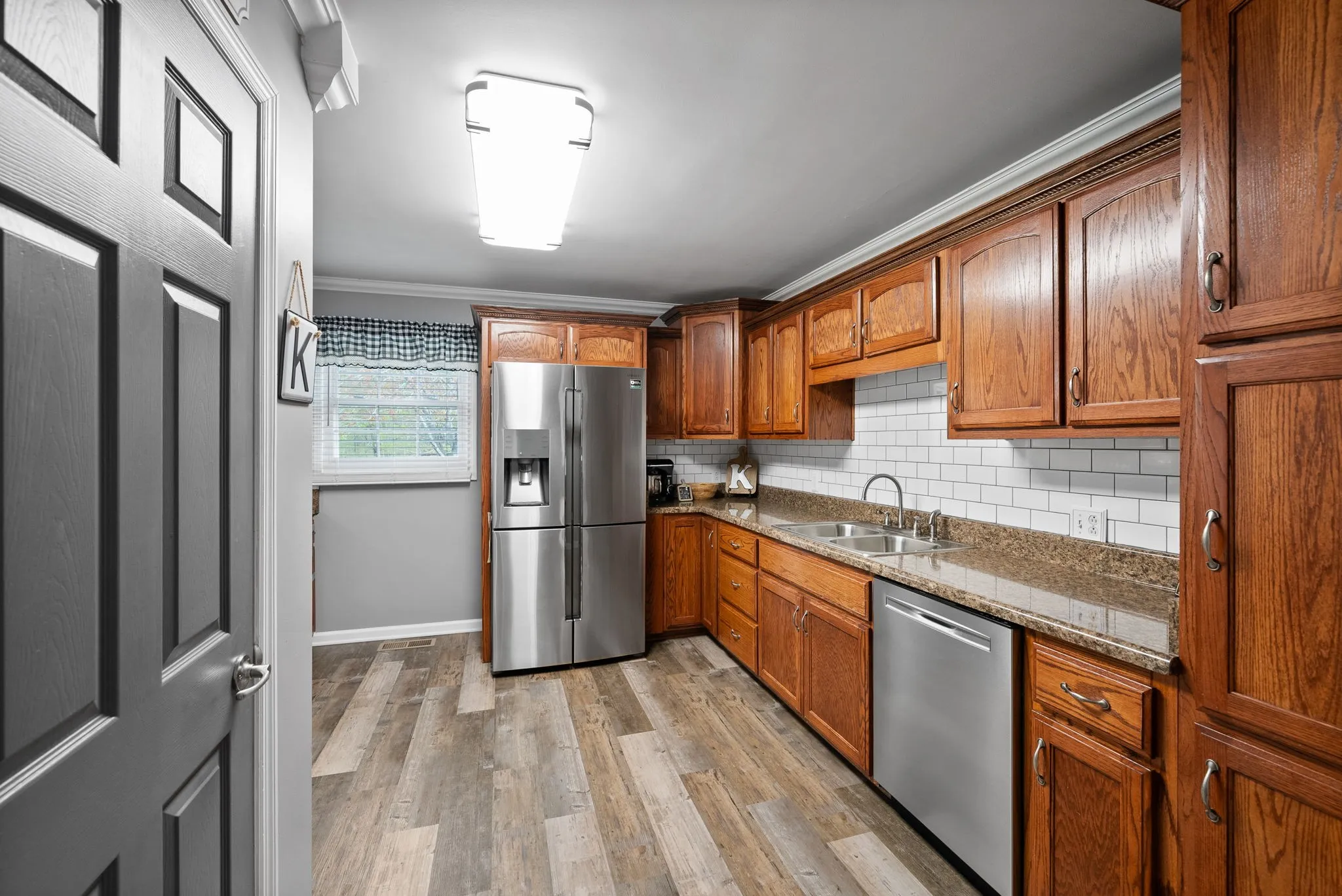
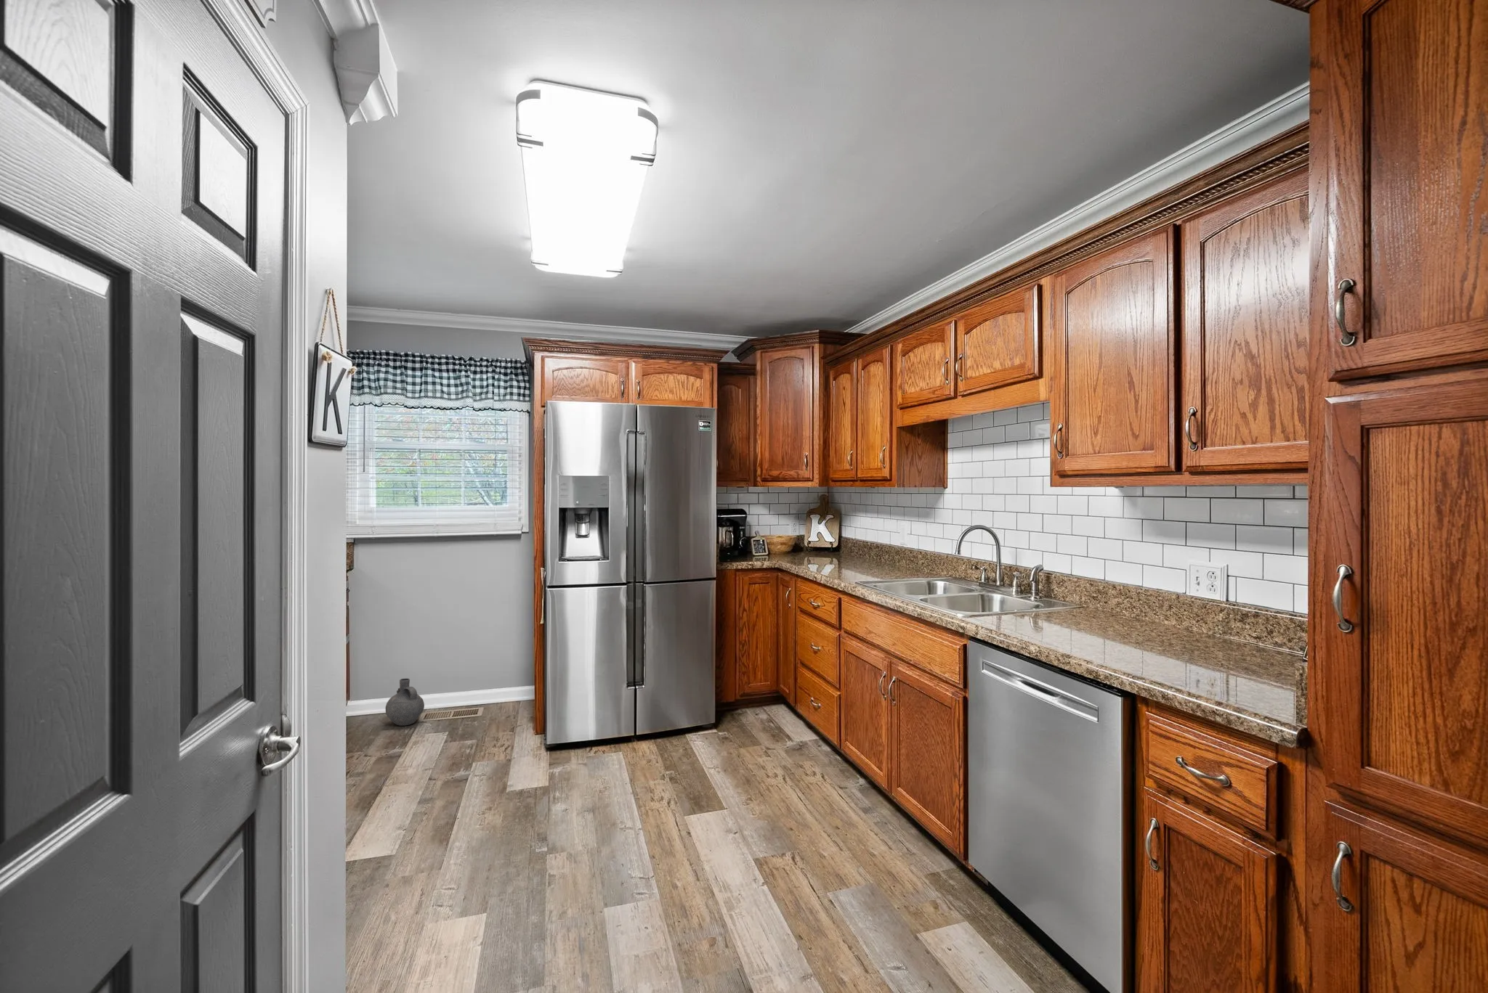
+ ceramic jug (405, 702)
